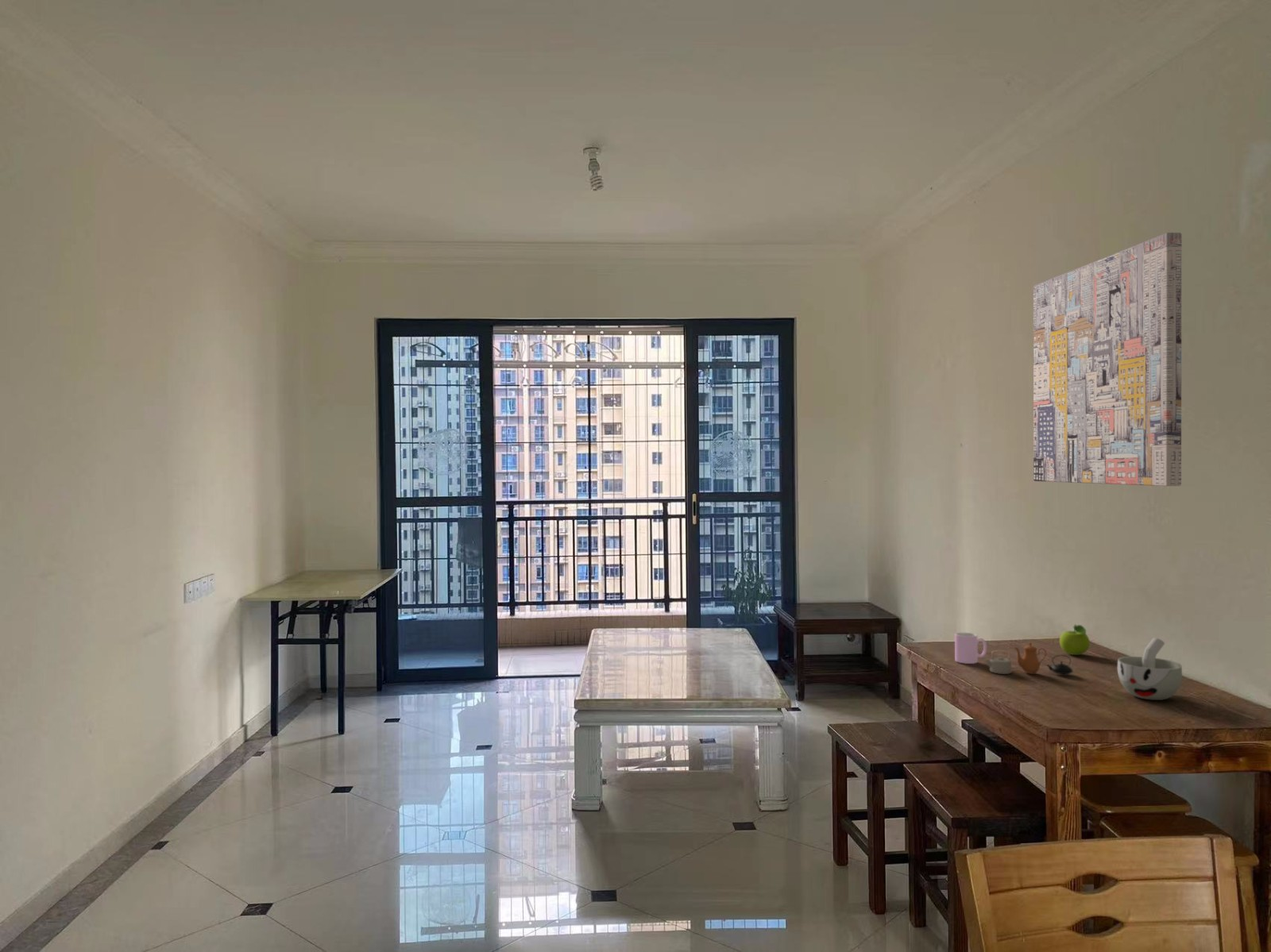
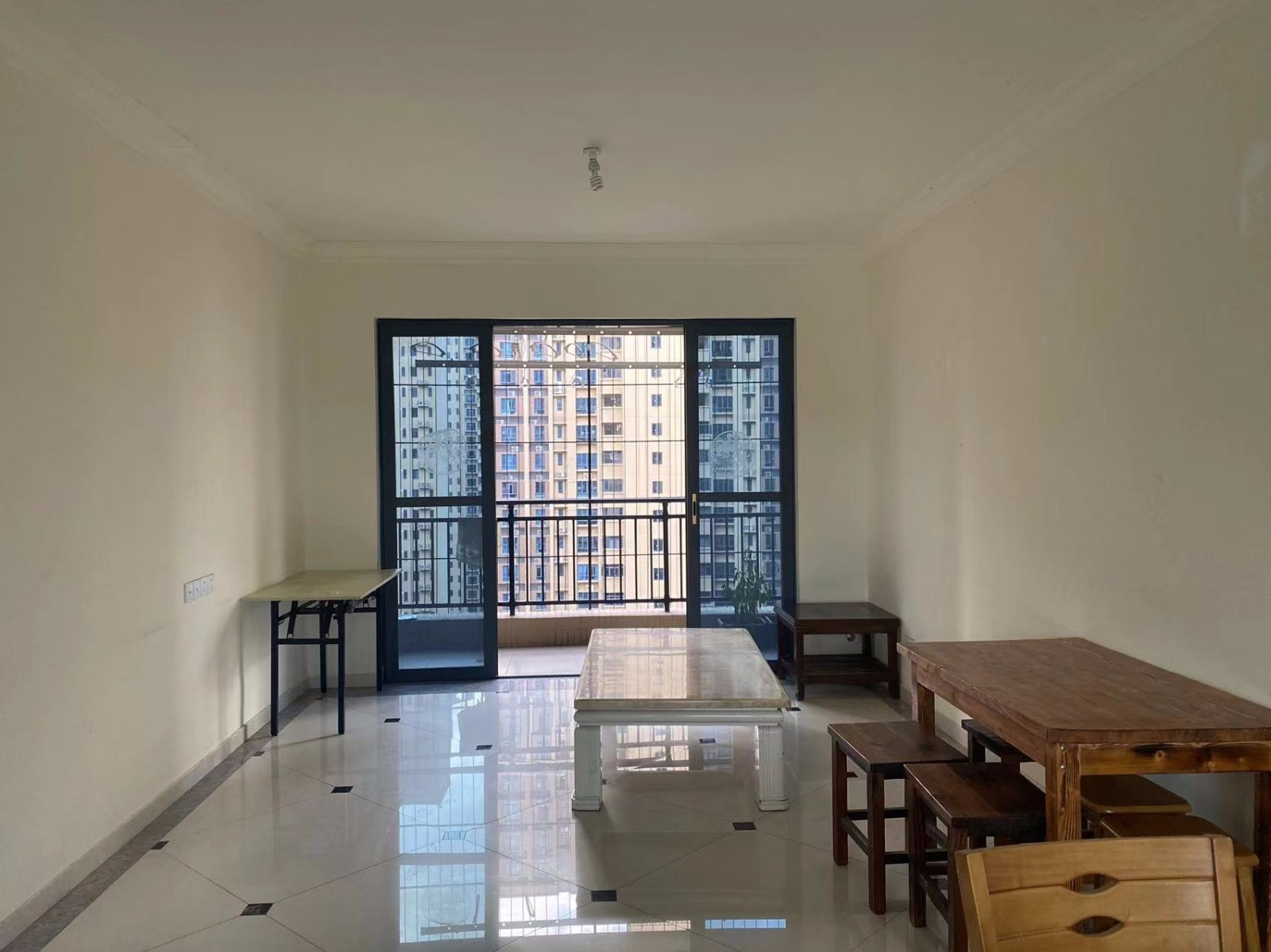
- wall art (1098, 372)
- cup (1153, 668)
- fruit (1076, 640)
- teapot (1028, 657)
- cup (971, 648)
